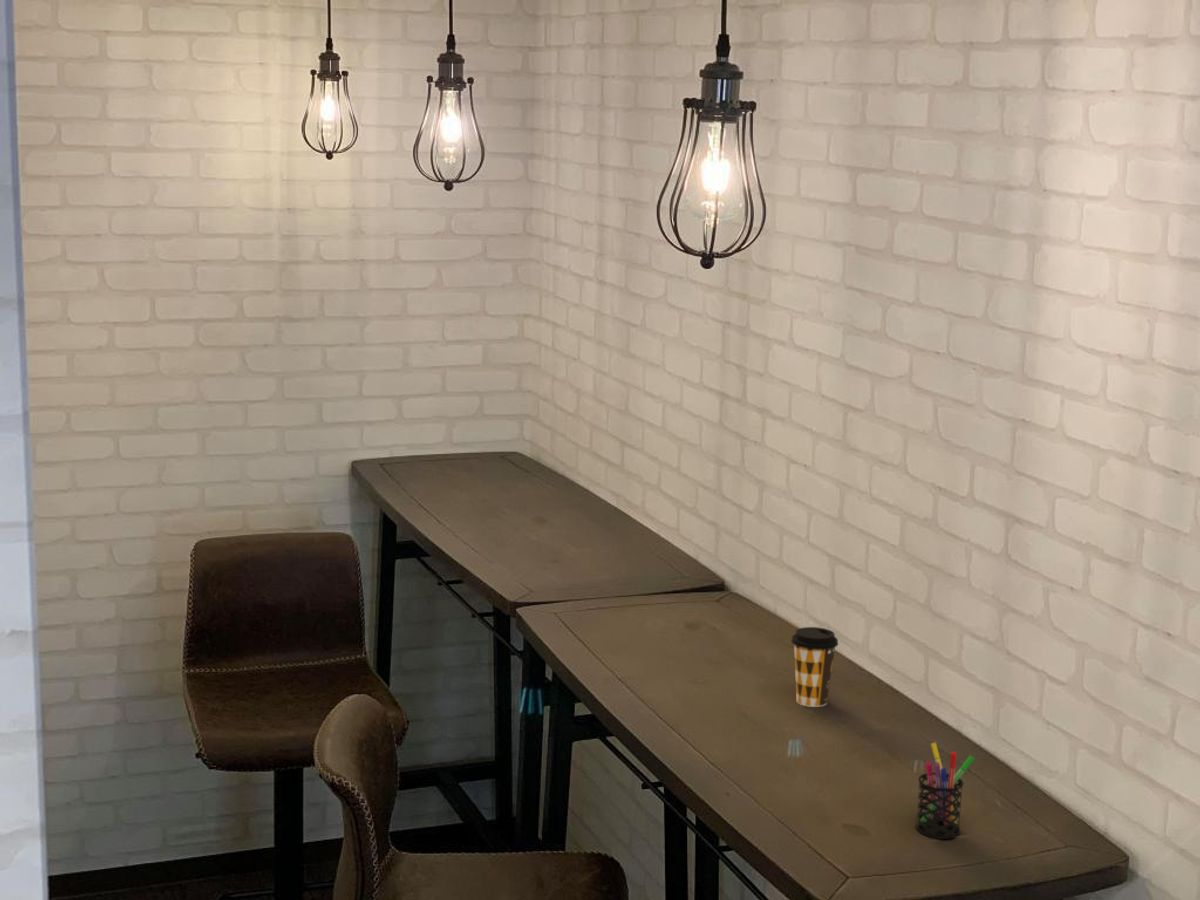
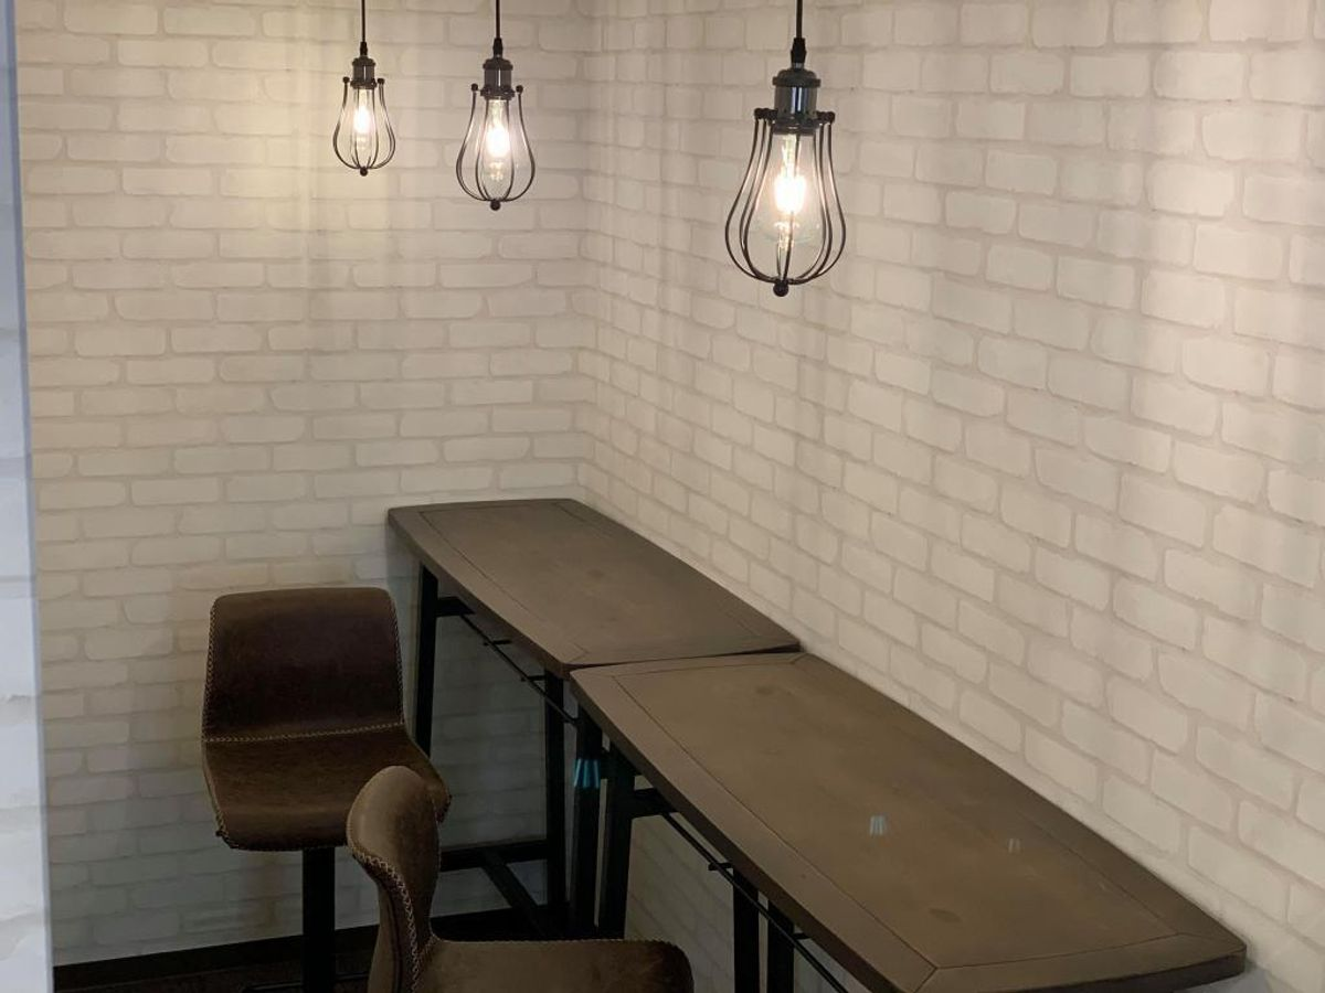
- pen holder (946, 787)
- coffee cup (813, 667)
